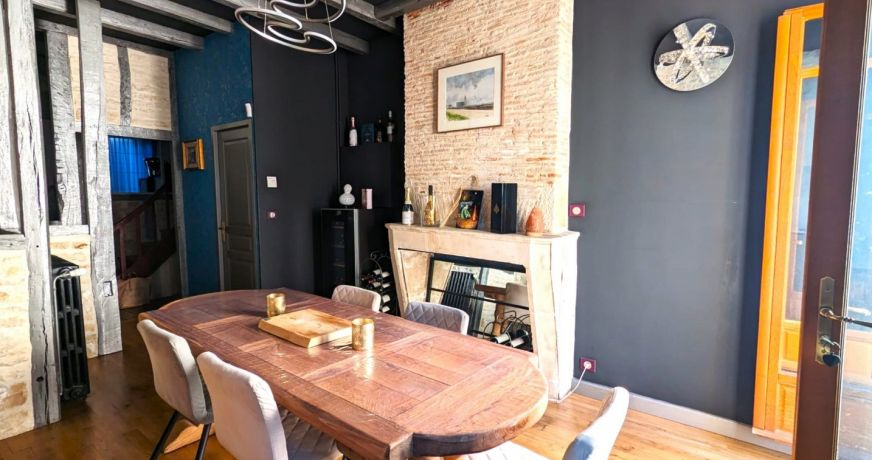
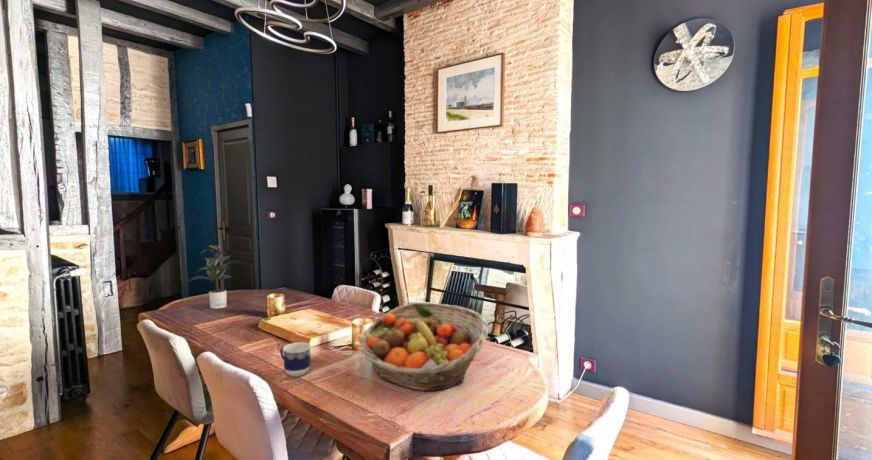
+ cup (294, 359)
+ potted plant (215, 277)
+ fruit basket (423, 342)
